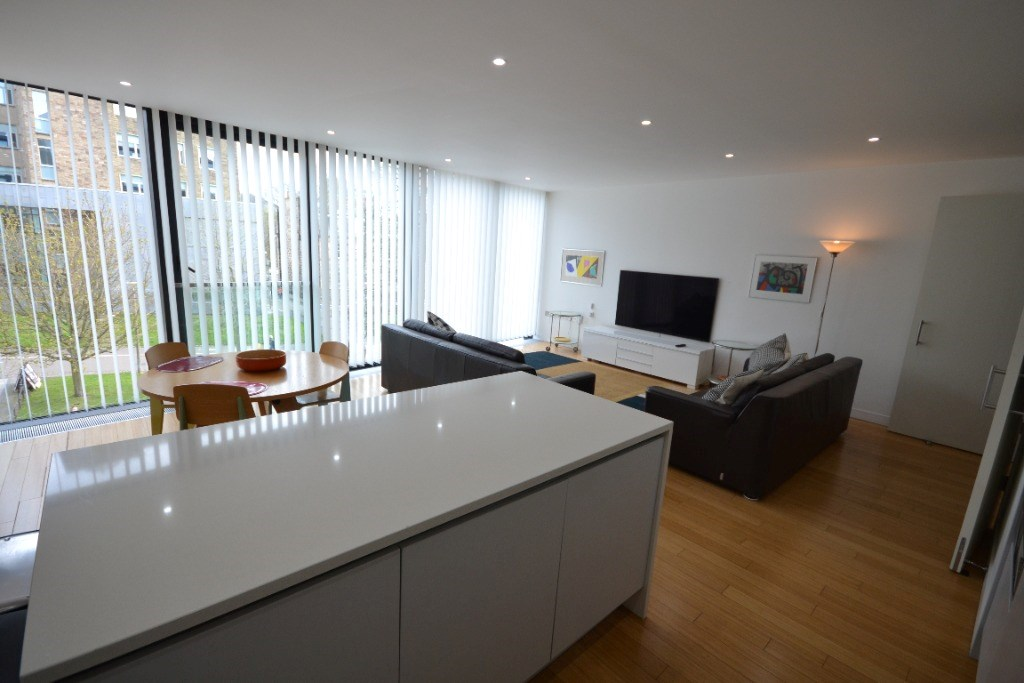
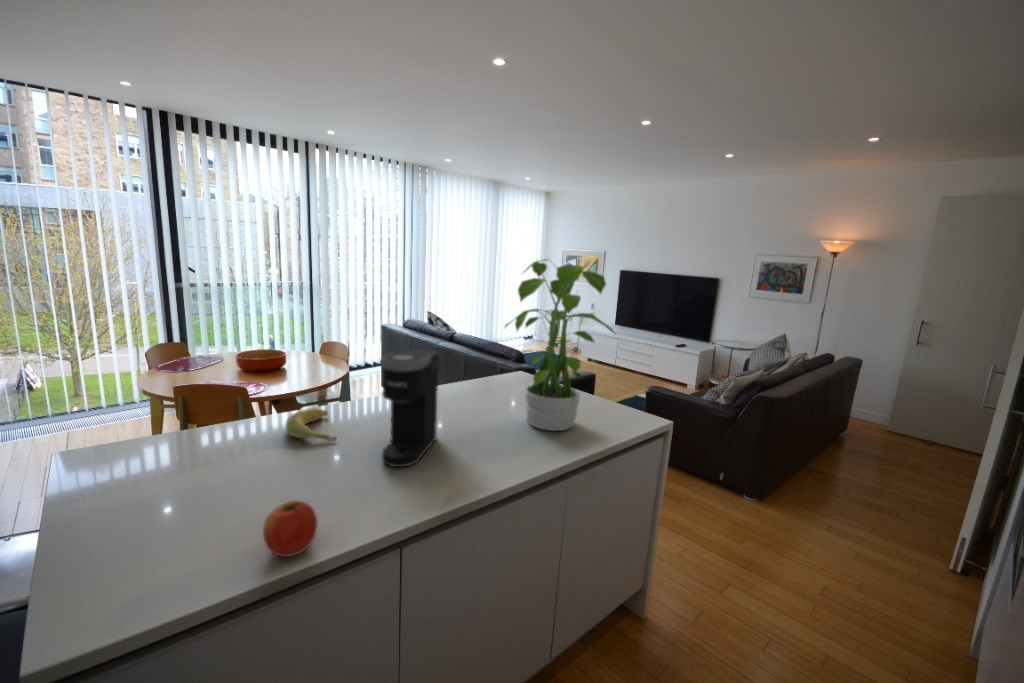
+ apple (290, 525)
+ banana (316, 420)
+ potted plant (559, 341)
+ coffee maker (411, 402)
